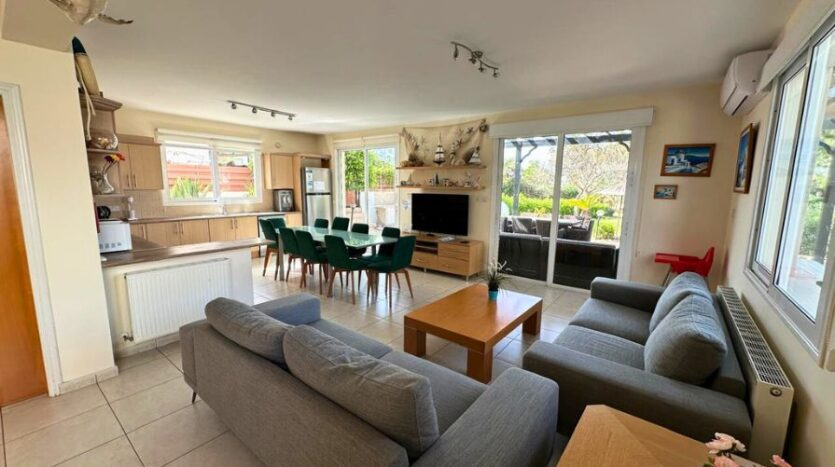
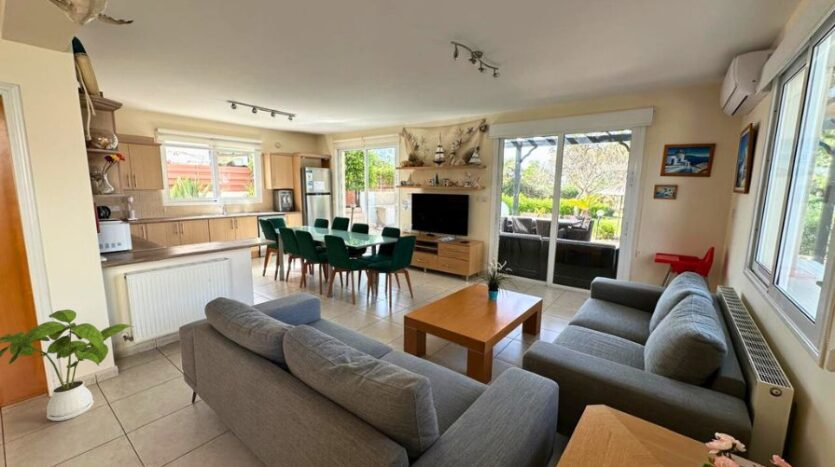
+ house plant (74, 363)
